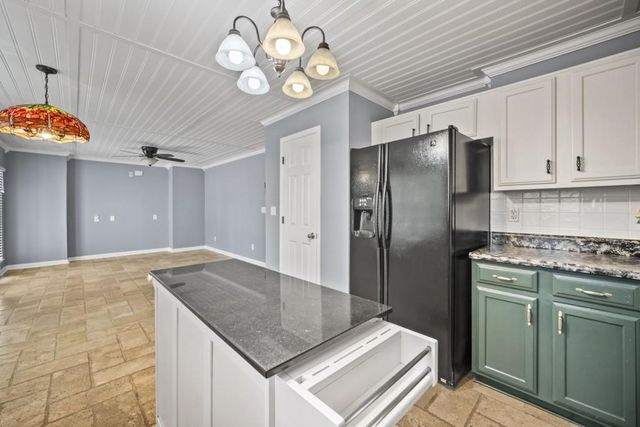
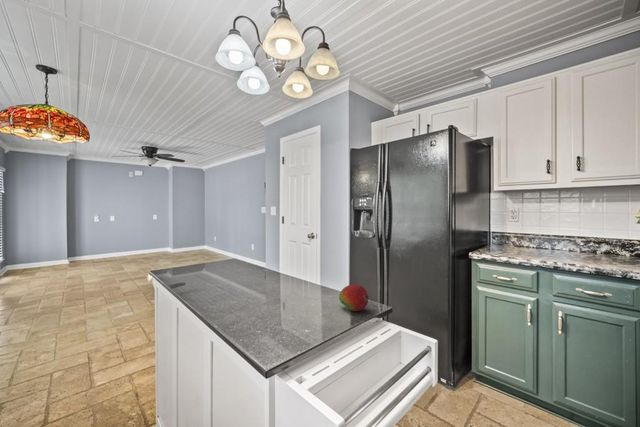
+ fruit (353, 296)
